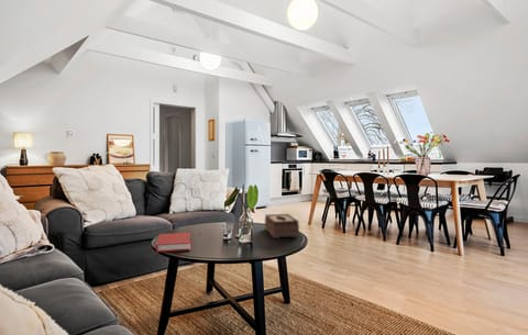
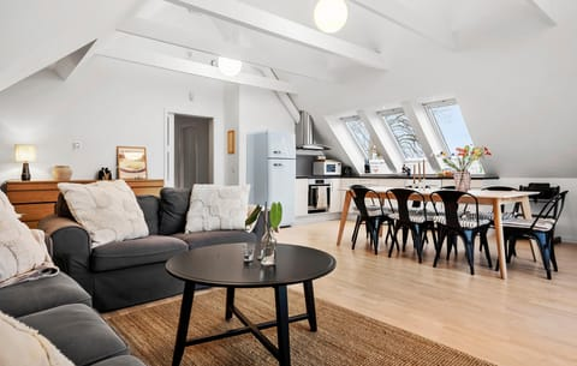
- tissue box (280, 225)
- book (174, 242)
